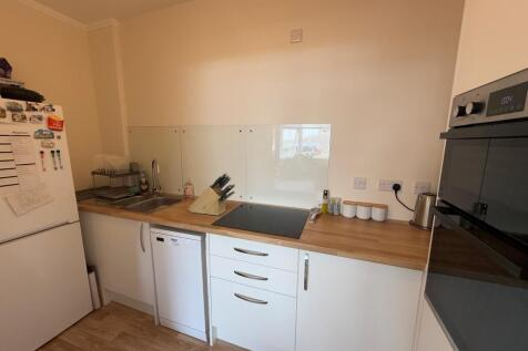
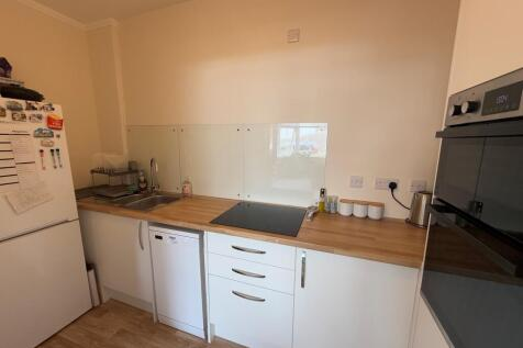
- knife block (211, 193)
